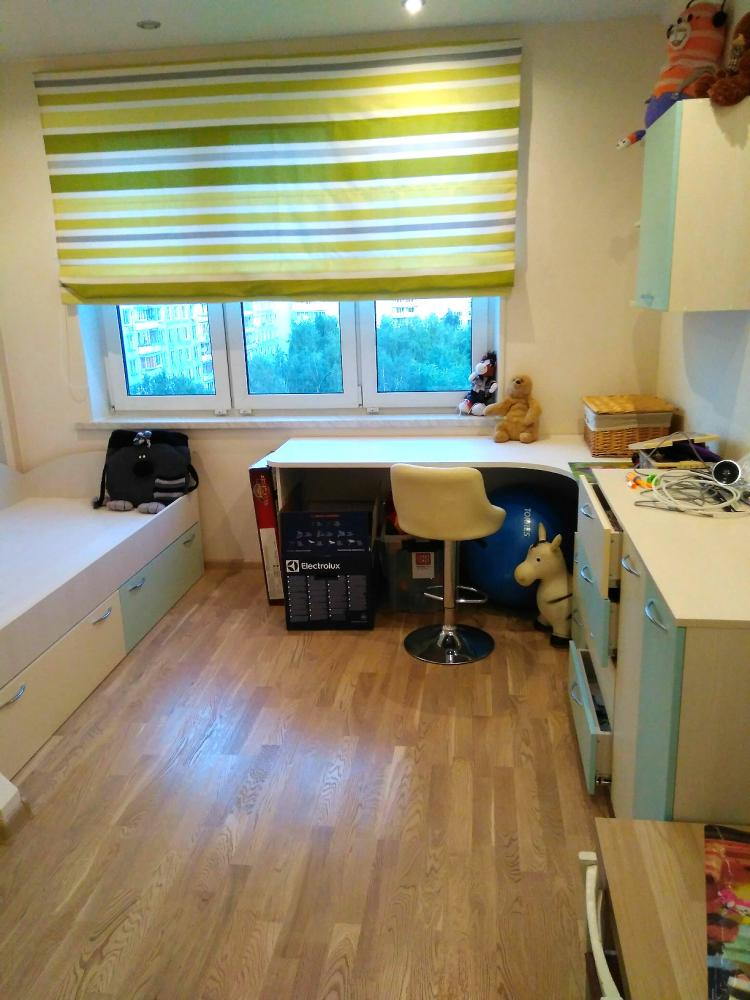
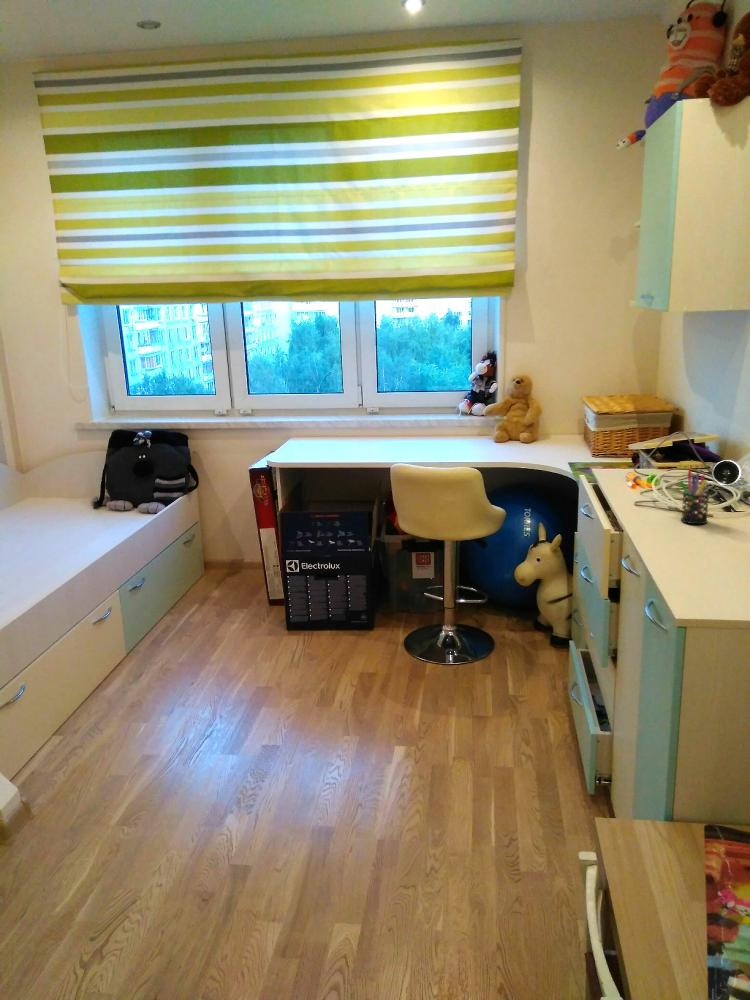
+ pen holder (692, 496)
